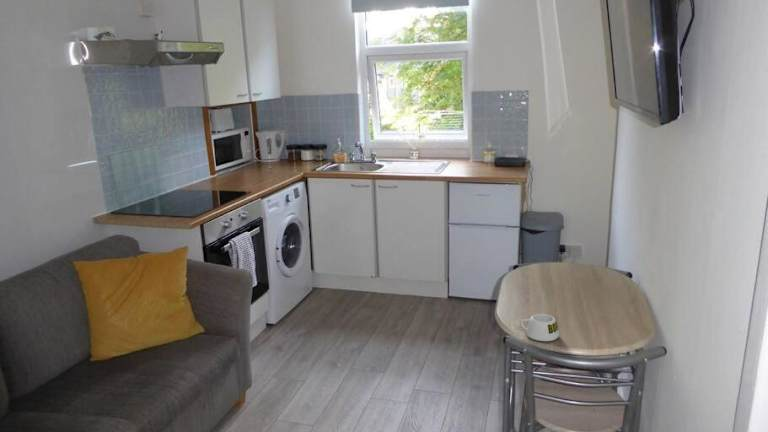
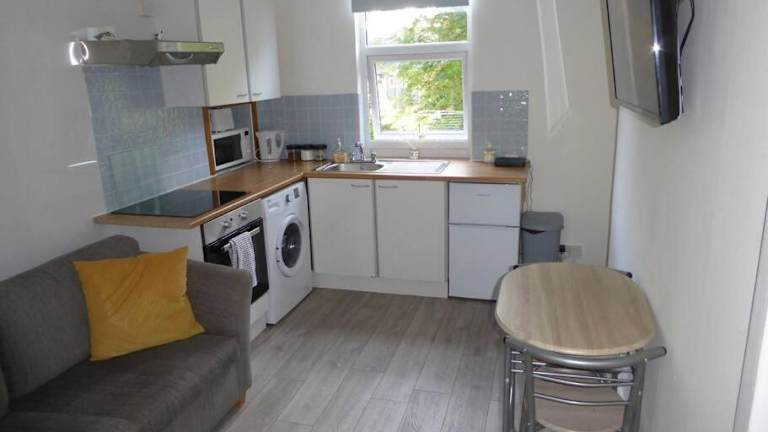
- mug (539, 326)
